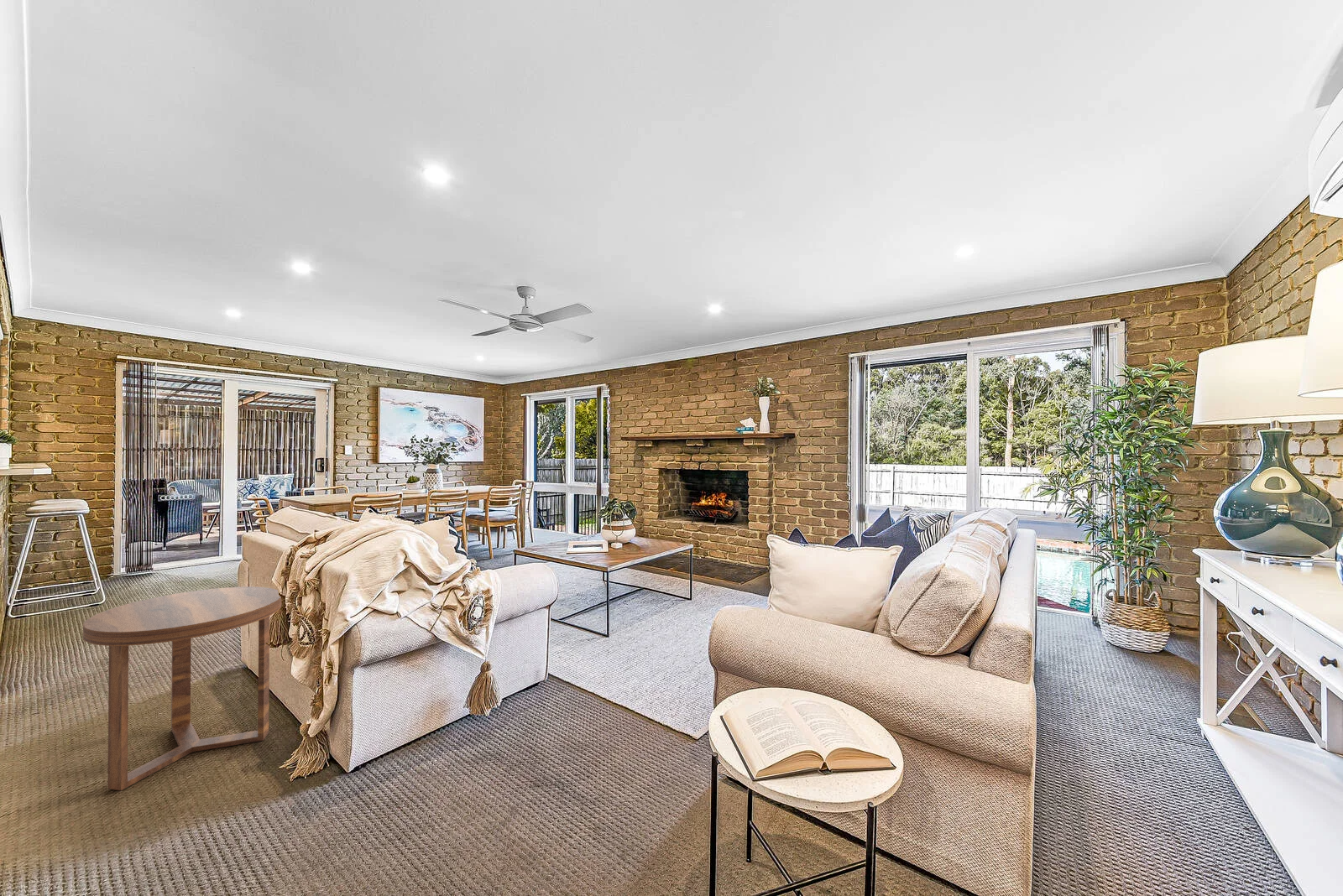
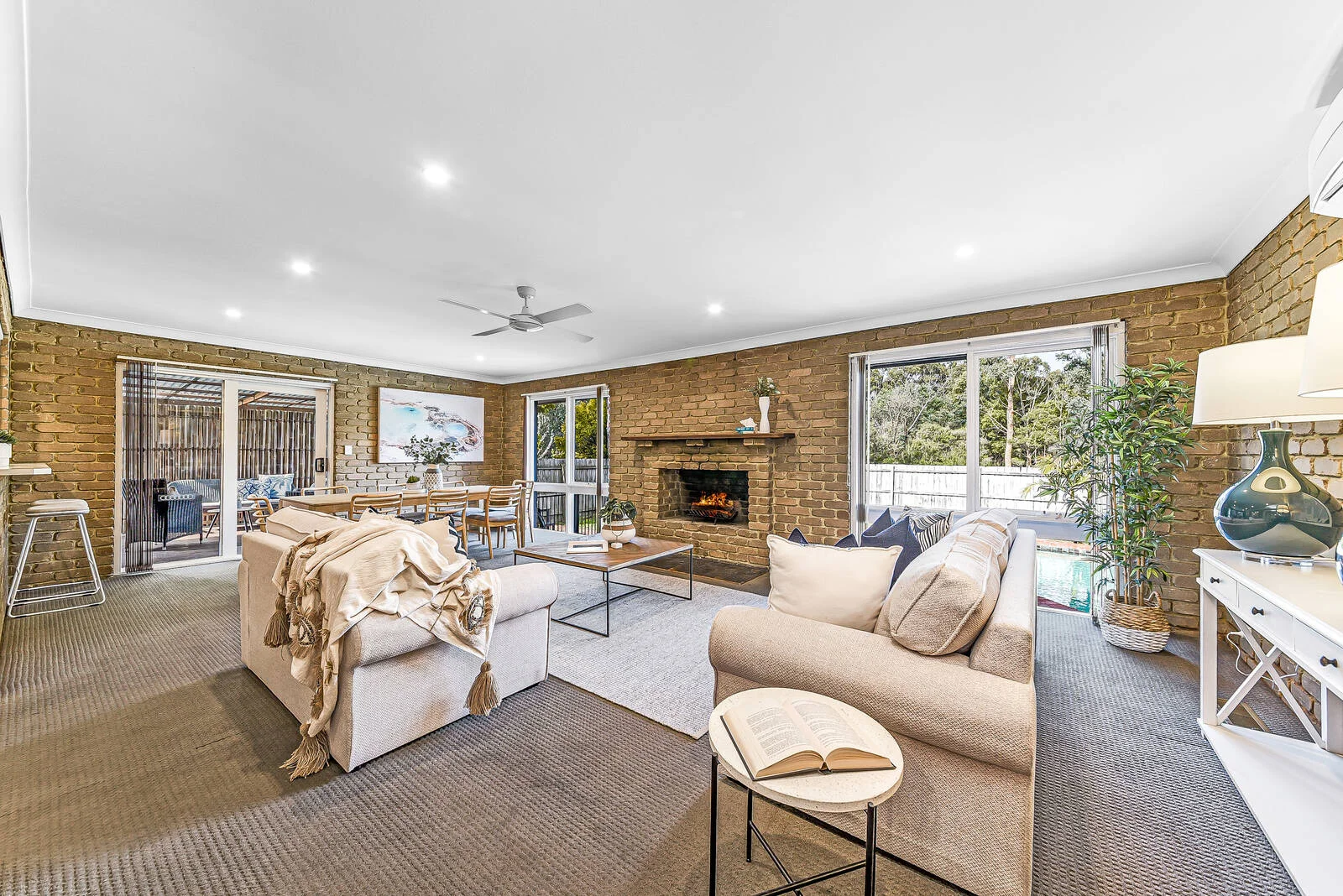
- side table (190, 677)
